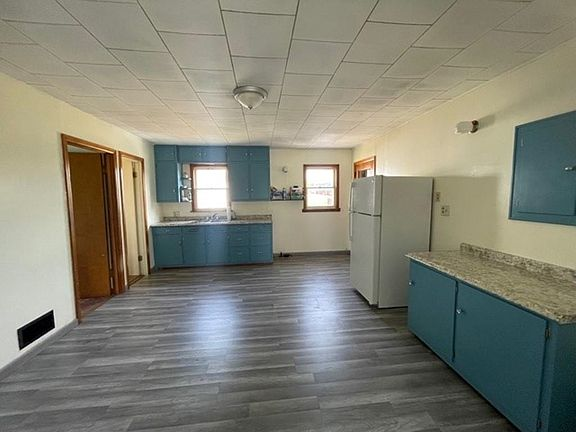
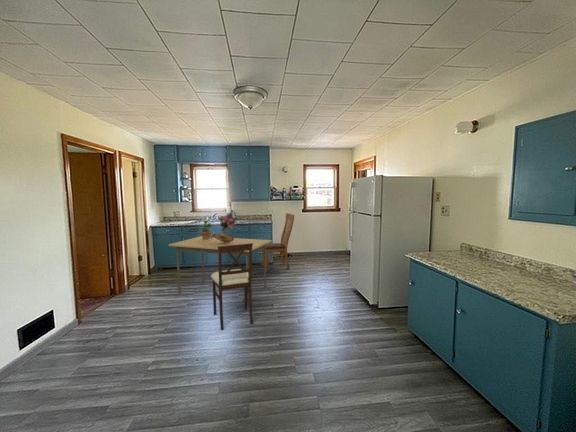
+ chair (277, 243)
+ chair (232, 280)
+ potted plant (205, 229)
+ dining table (224, 254)
+ bouquet (224, 227)
